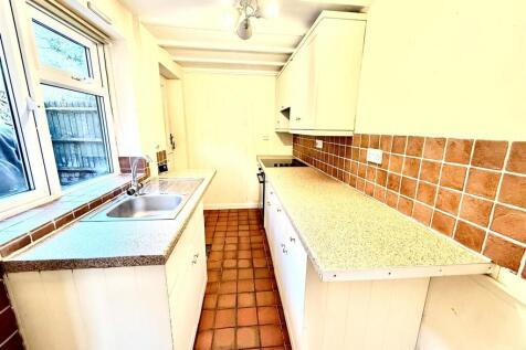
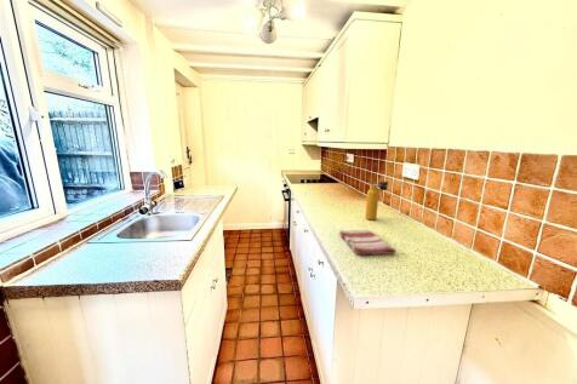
+ dish towel (364, 240)
+ water bottle (377, 197)
